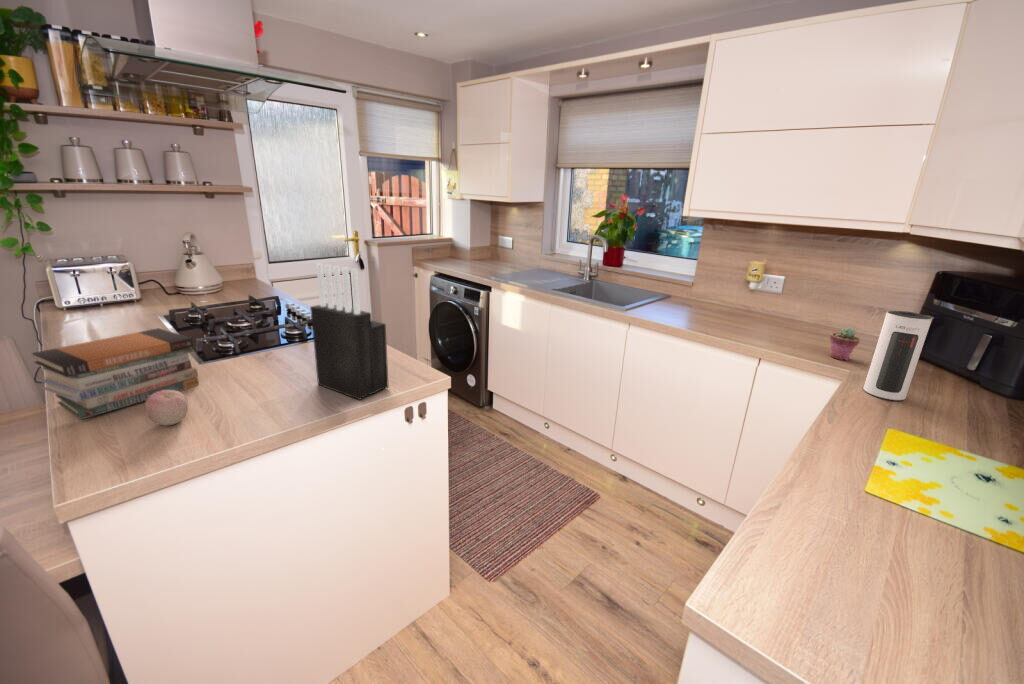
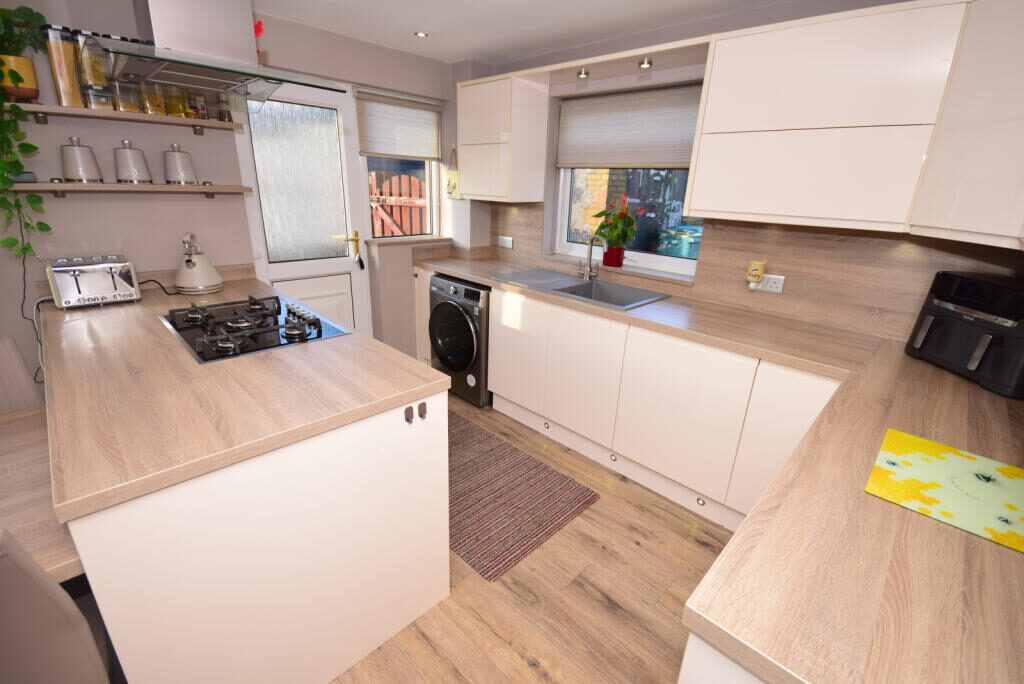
- potted succulent (843, 342)
- apple (168, 407)
- book stack (123, 370)
- speaker (896, 354)
- knife block (352, 327)
